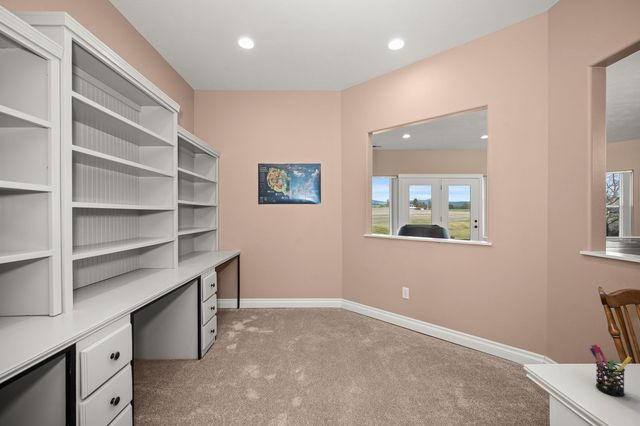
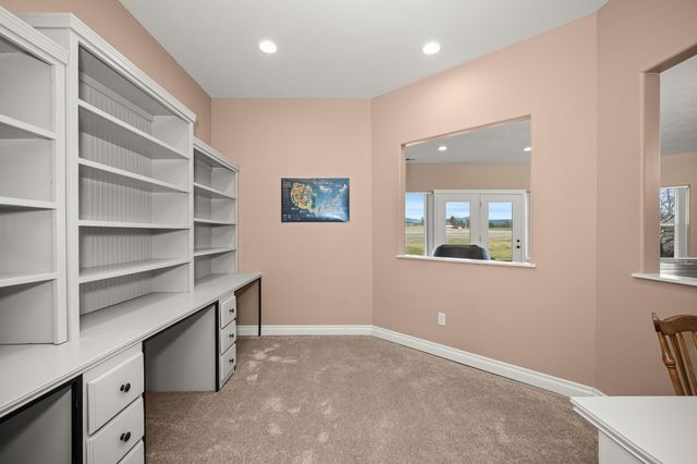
- pen holder (608, 369)
